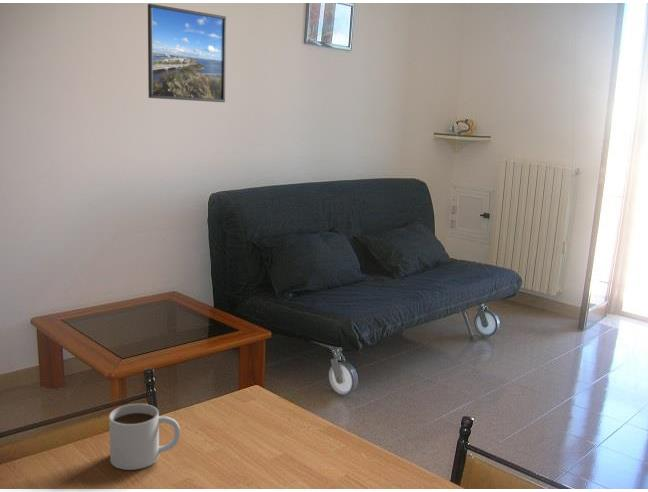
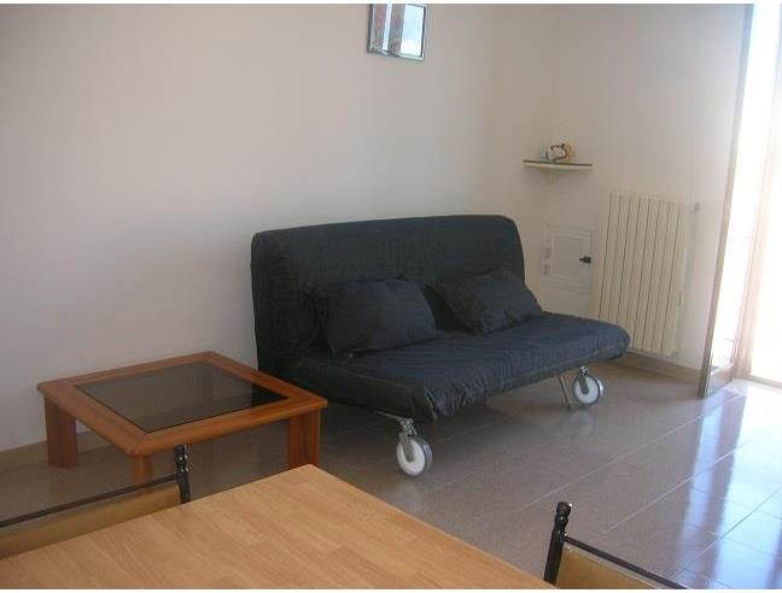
- mug (145, 435)
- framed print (188, 55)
